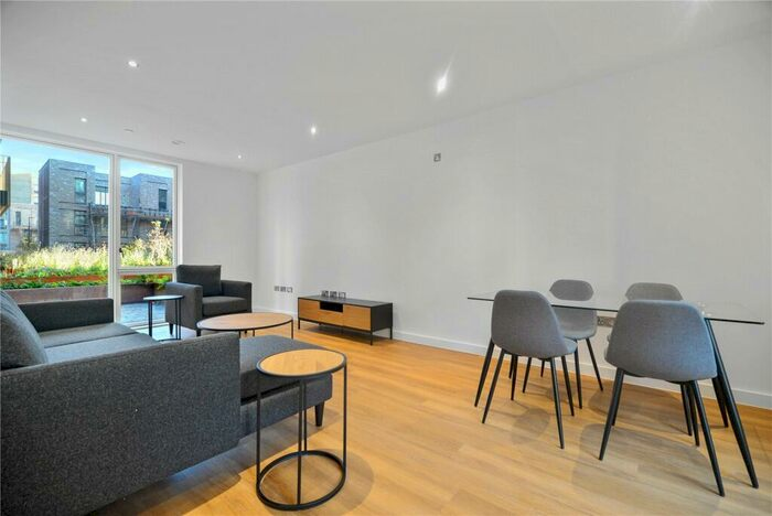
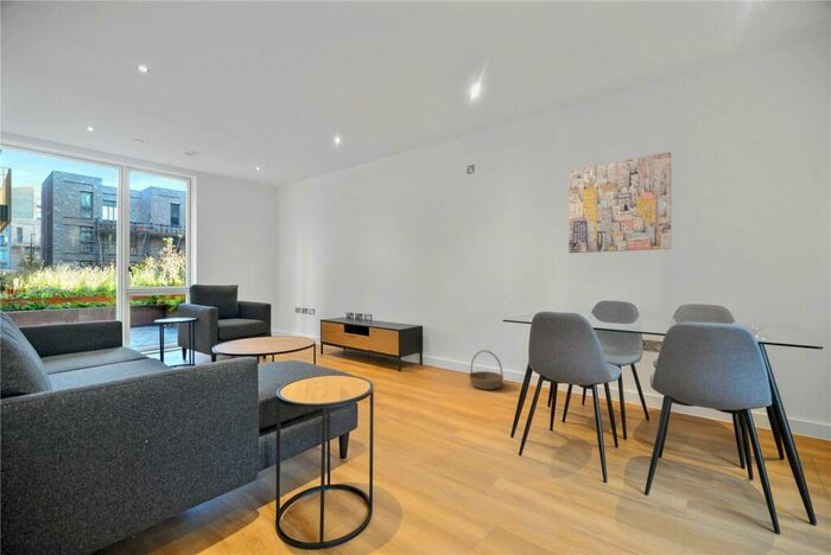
+ wall art (616, 206)
+ basket (486, 371)
